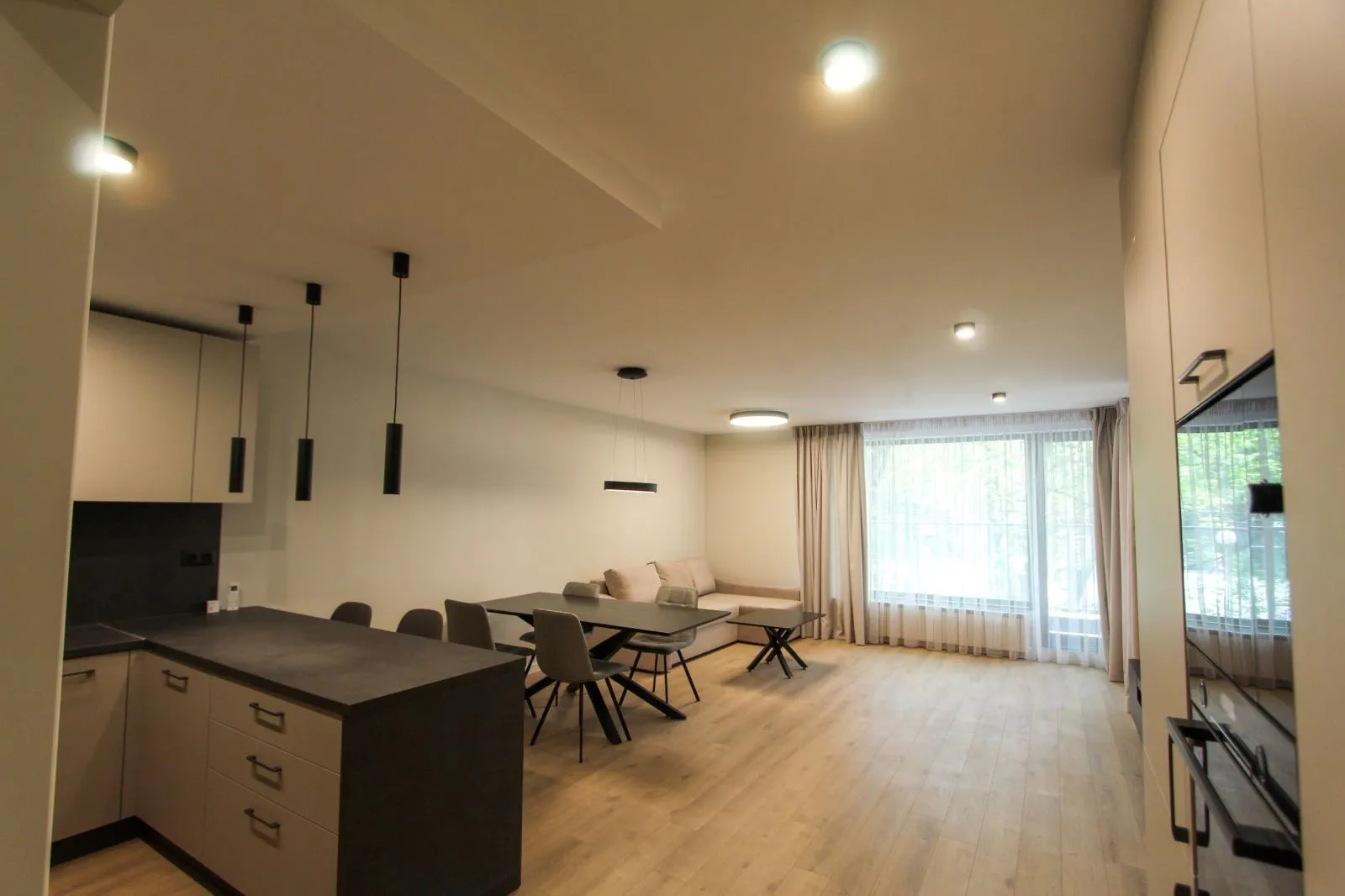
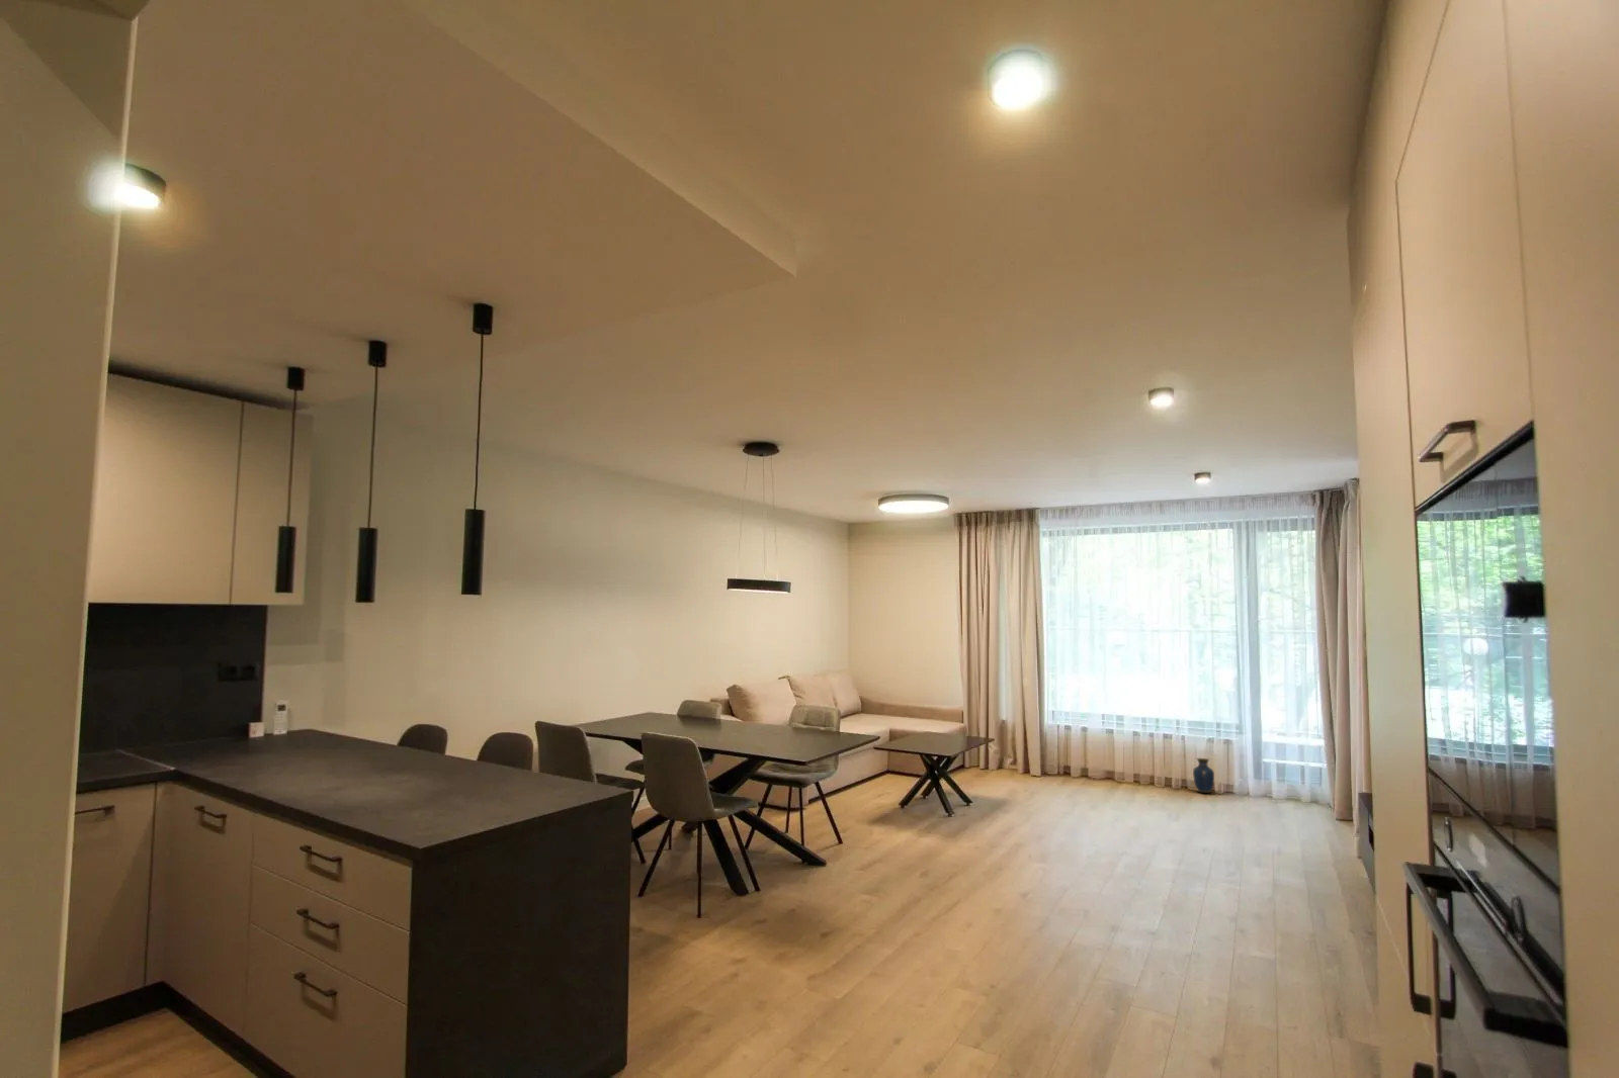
+ vase (1204, 775)
